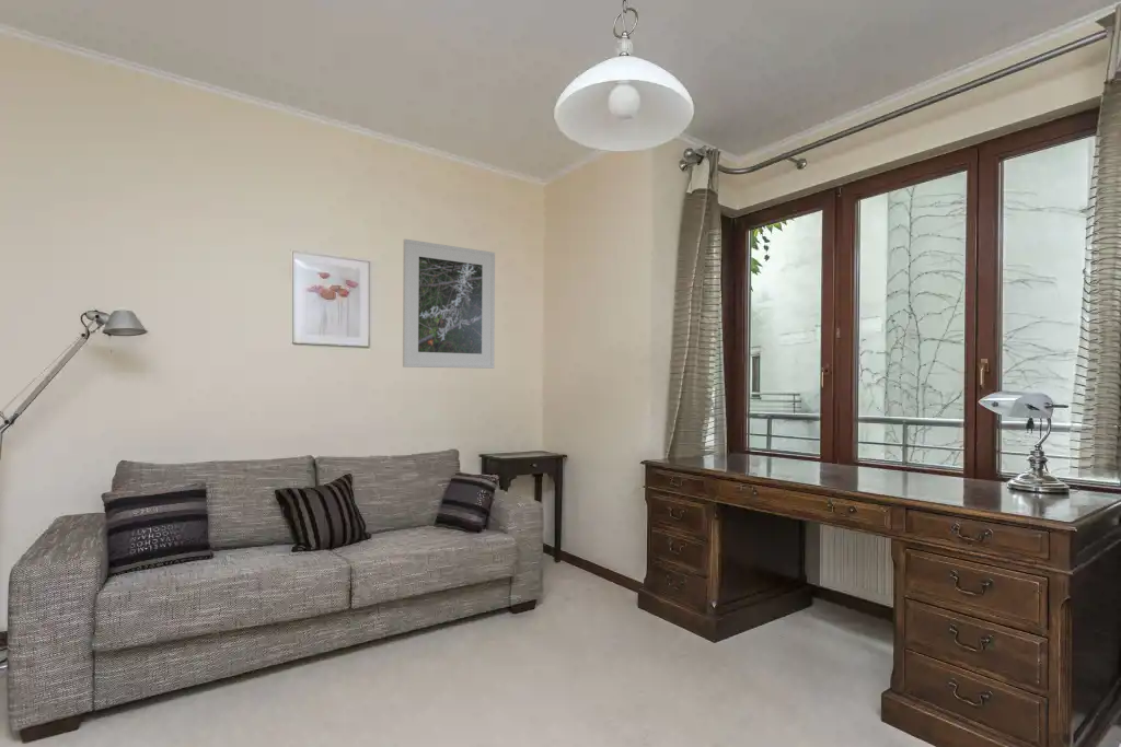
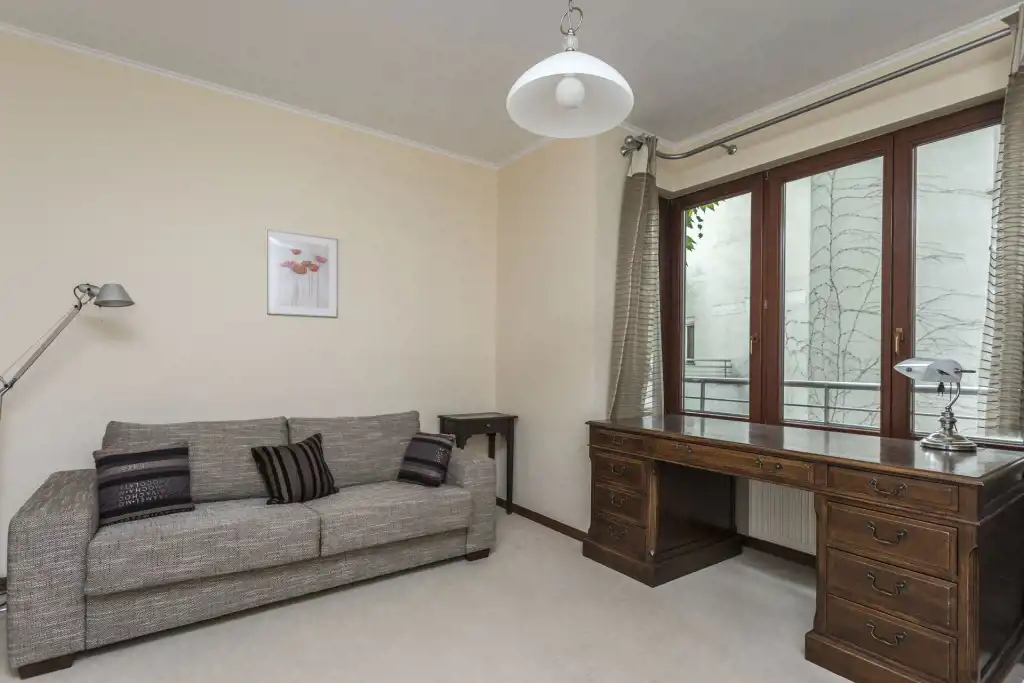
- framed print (451, 306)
